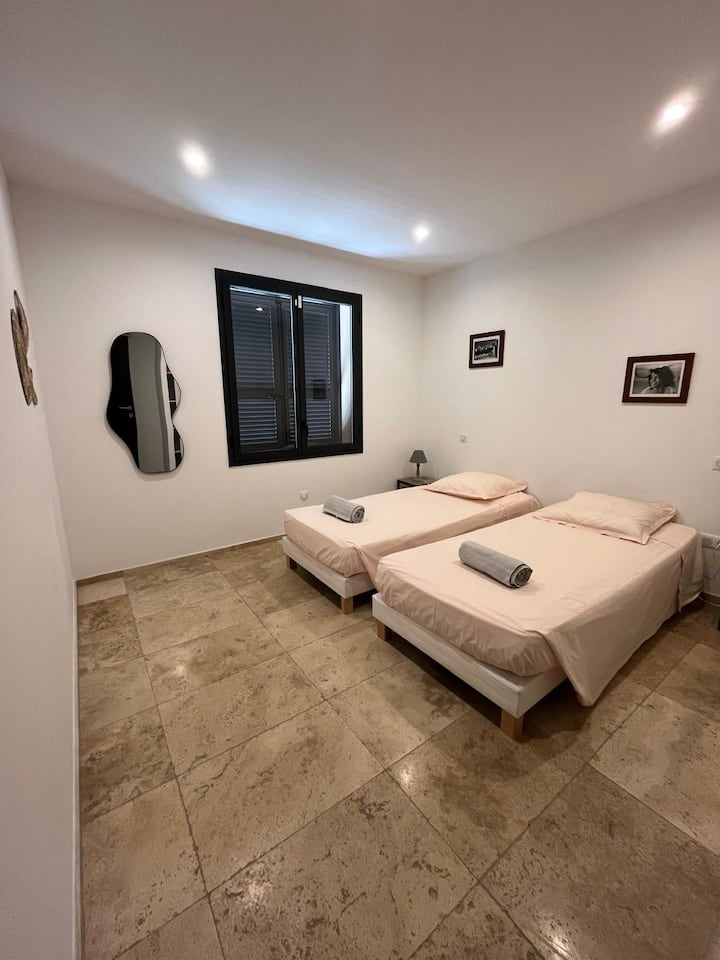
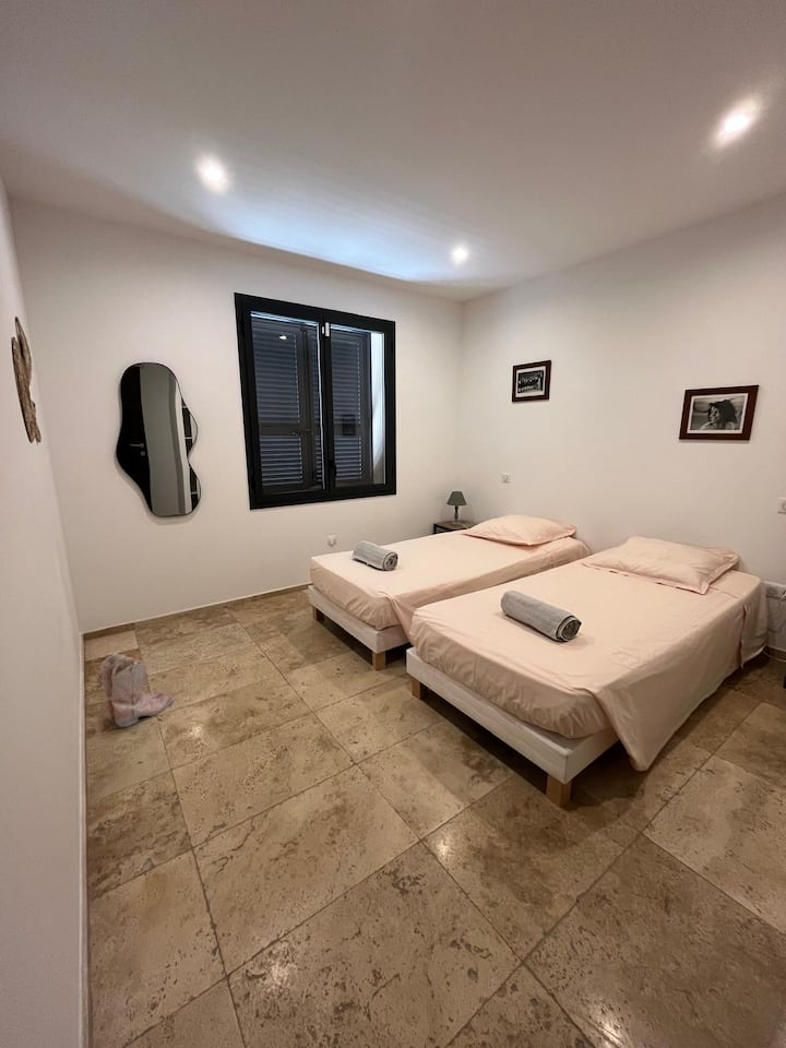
+ boots (138, 681)
